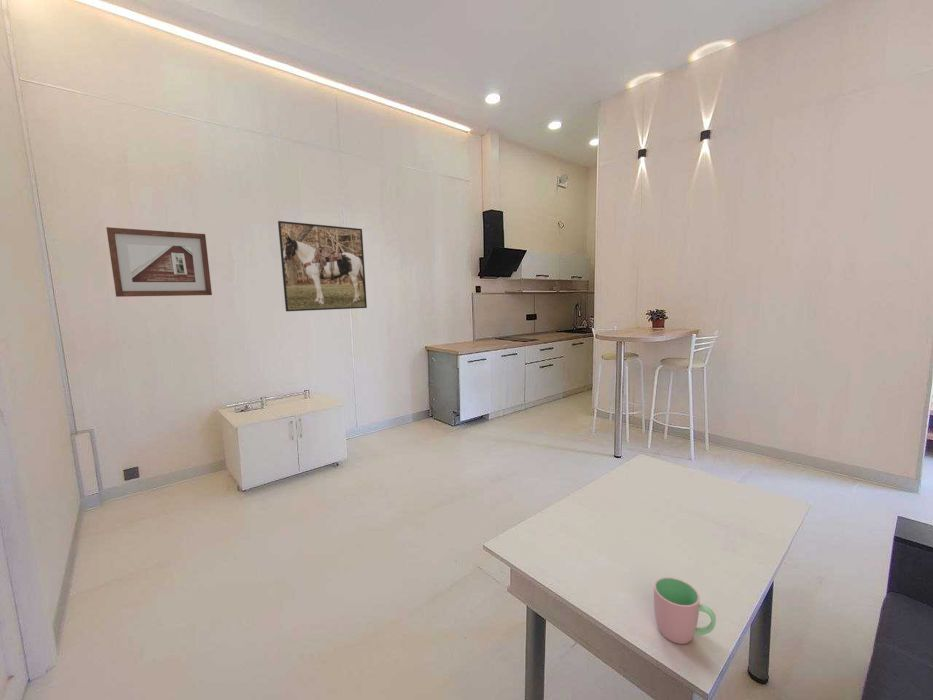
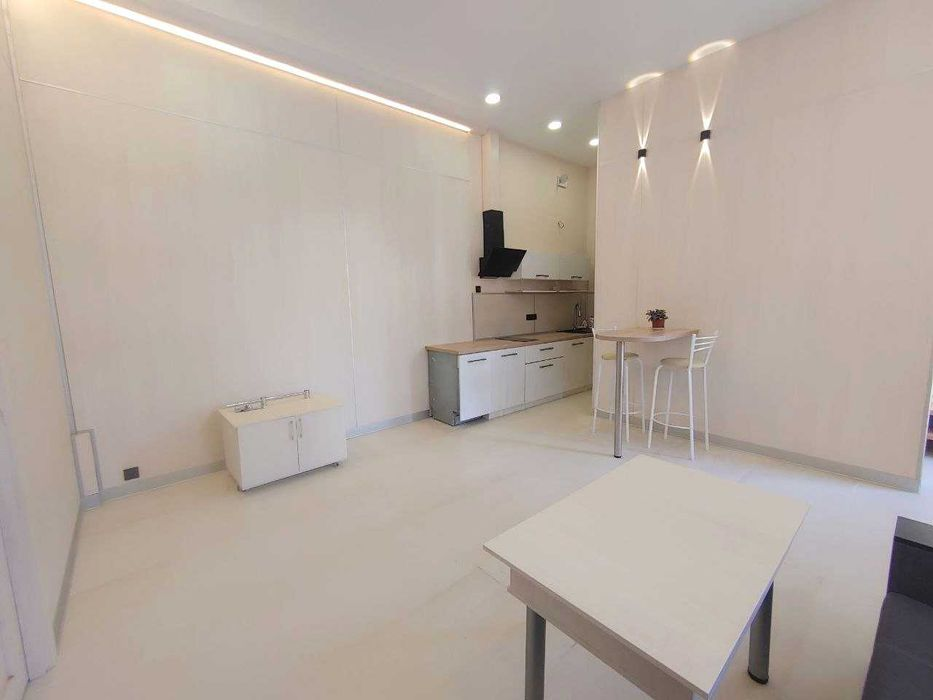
- picture frame (162, 263)
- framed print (325, 267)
- cup (683, 614)
